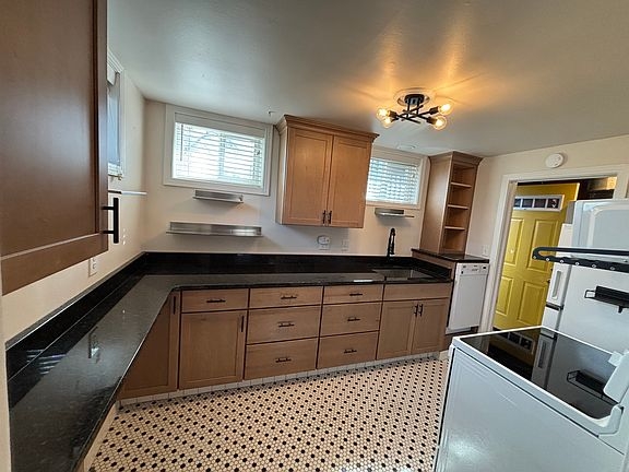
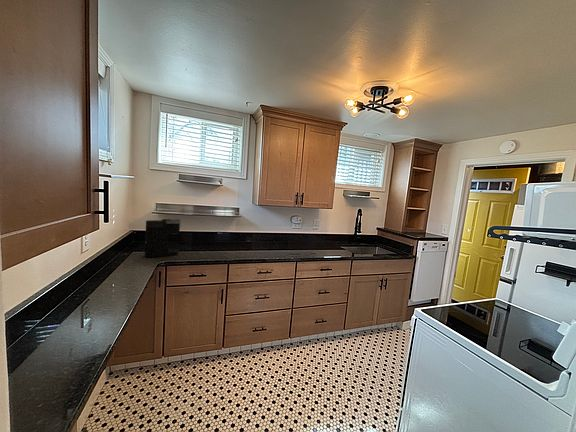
+ coffee maker (163, 237)
